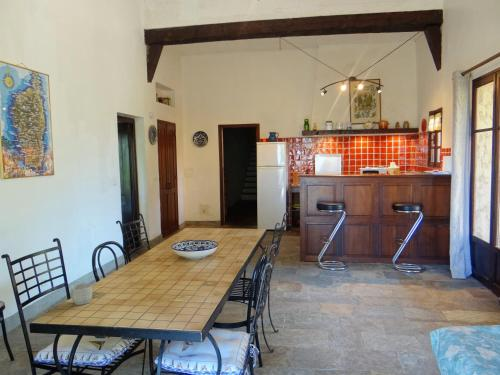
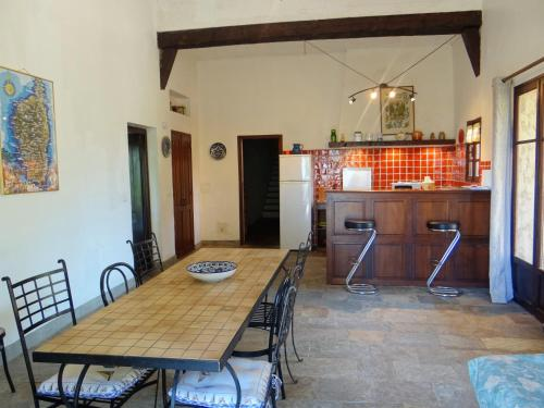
- mug (84, 293)
